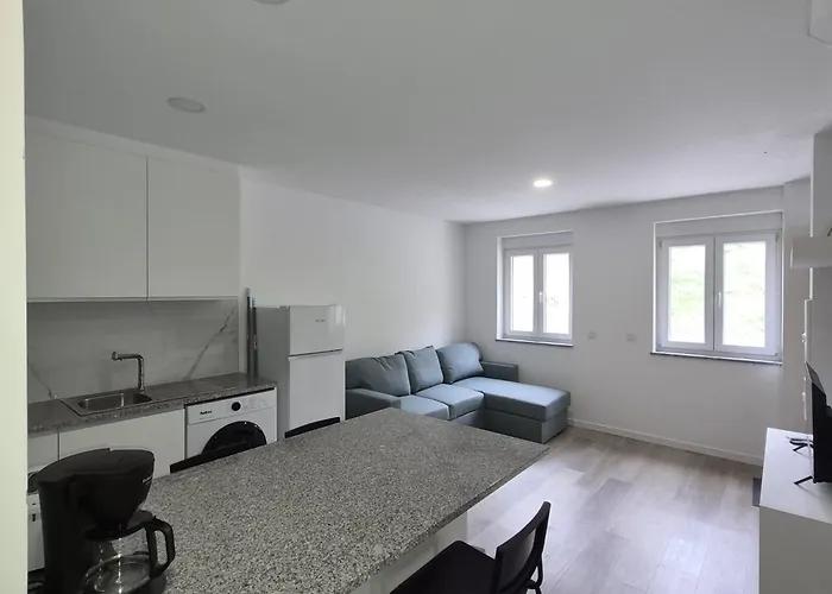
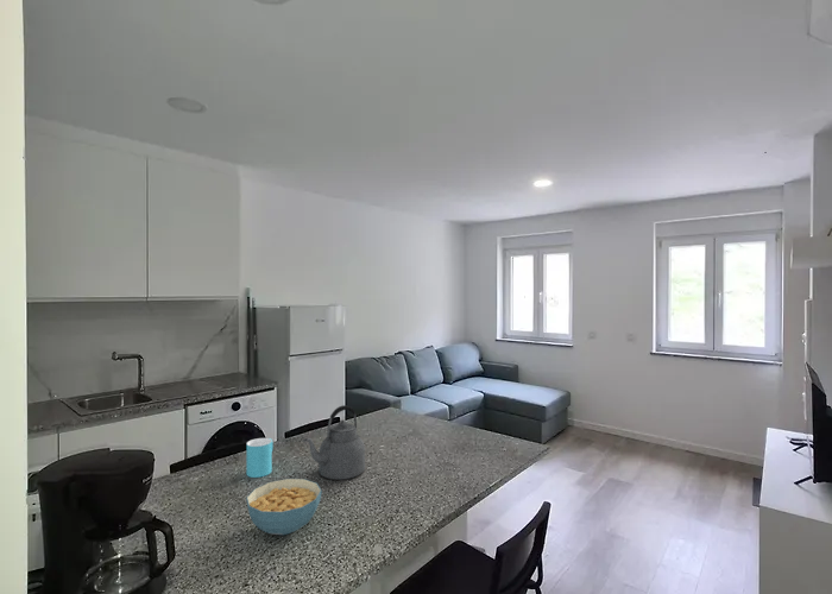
+ kettle (333, 441)
+ cup (263, 455)
+ cereal bowl (284, 511)
